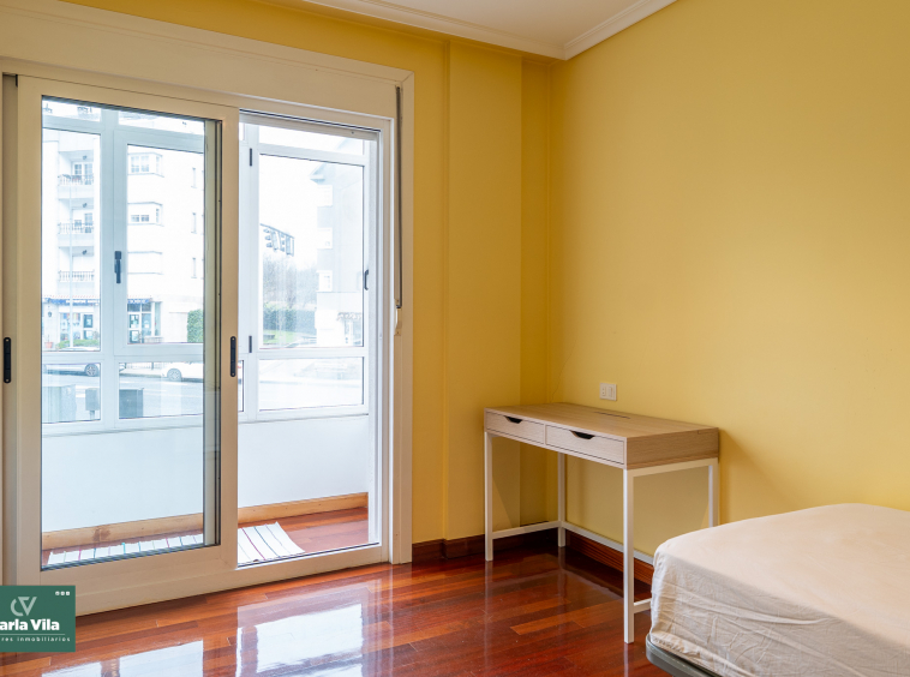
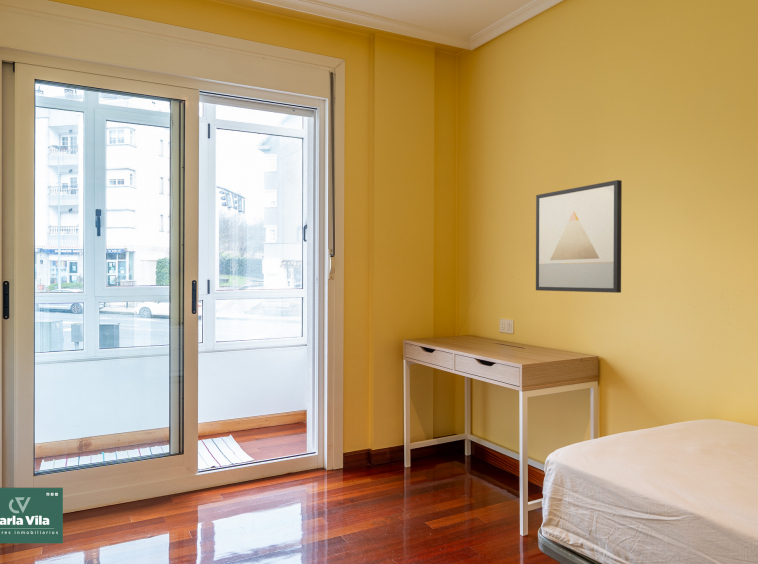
+ wall art (575, 239)
